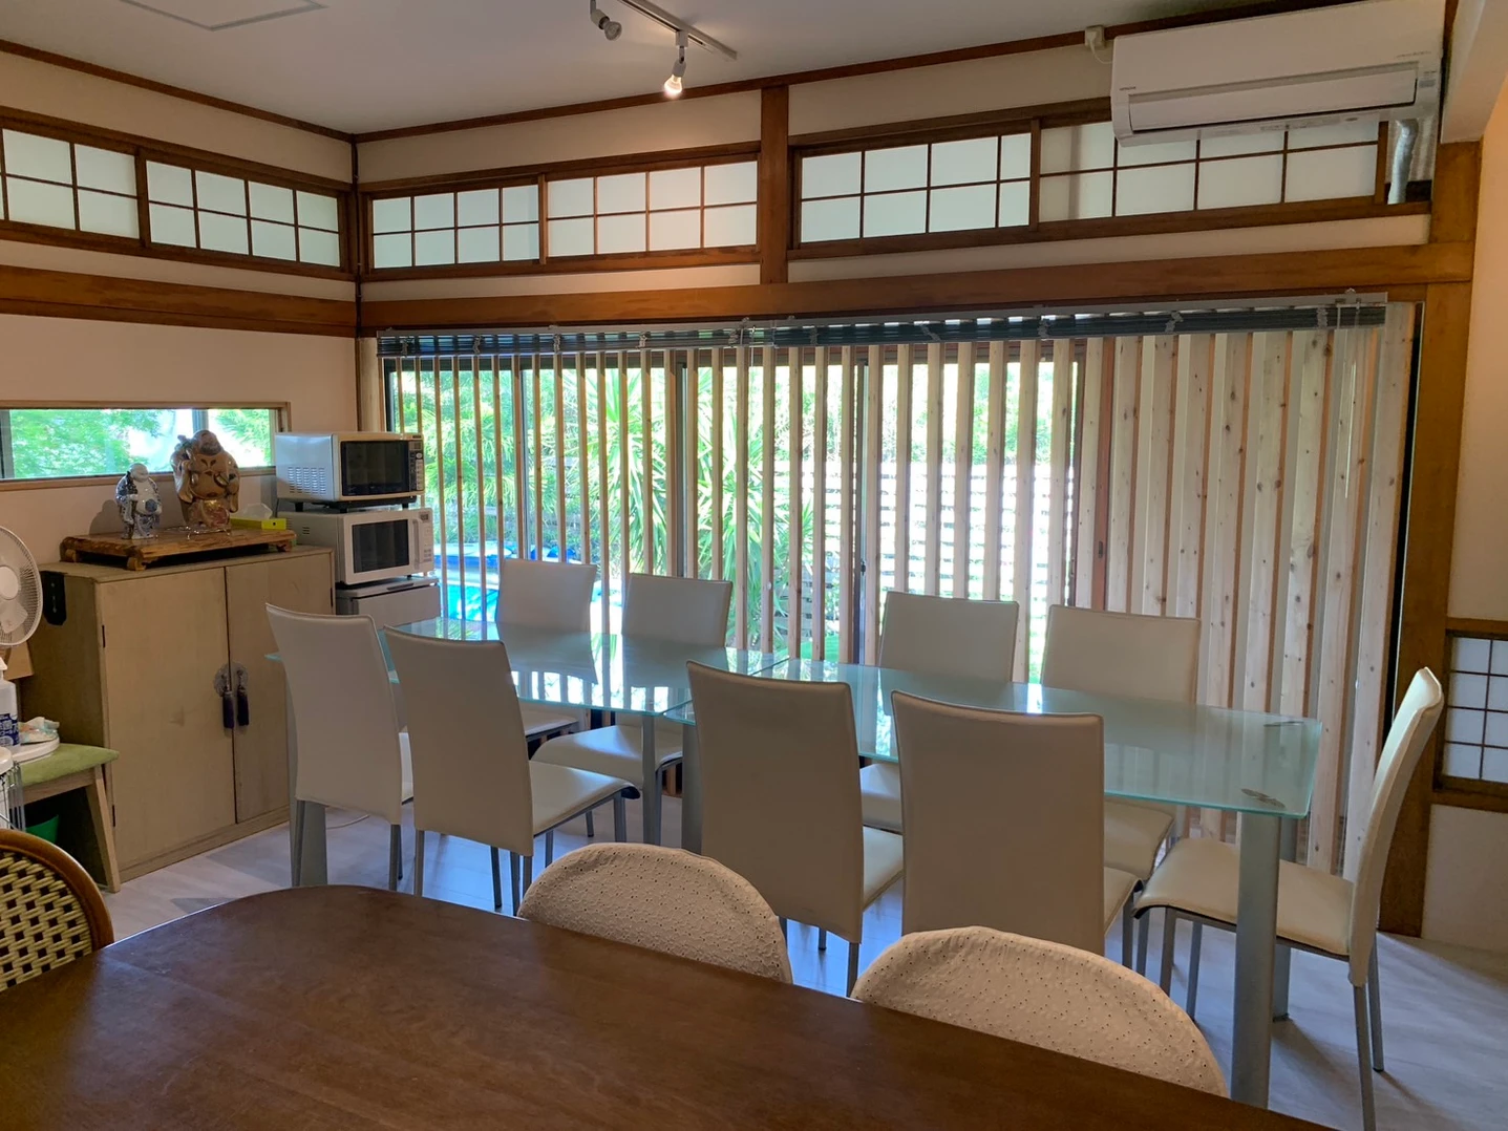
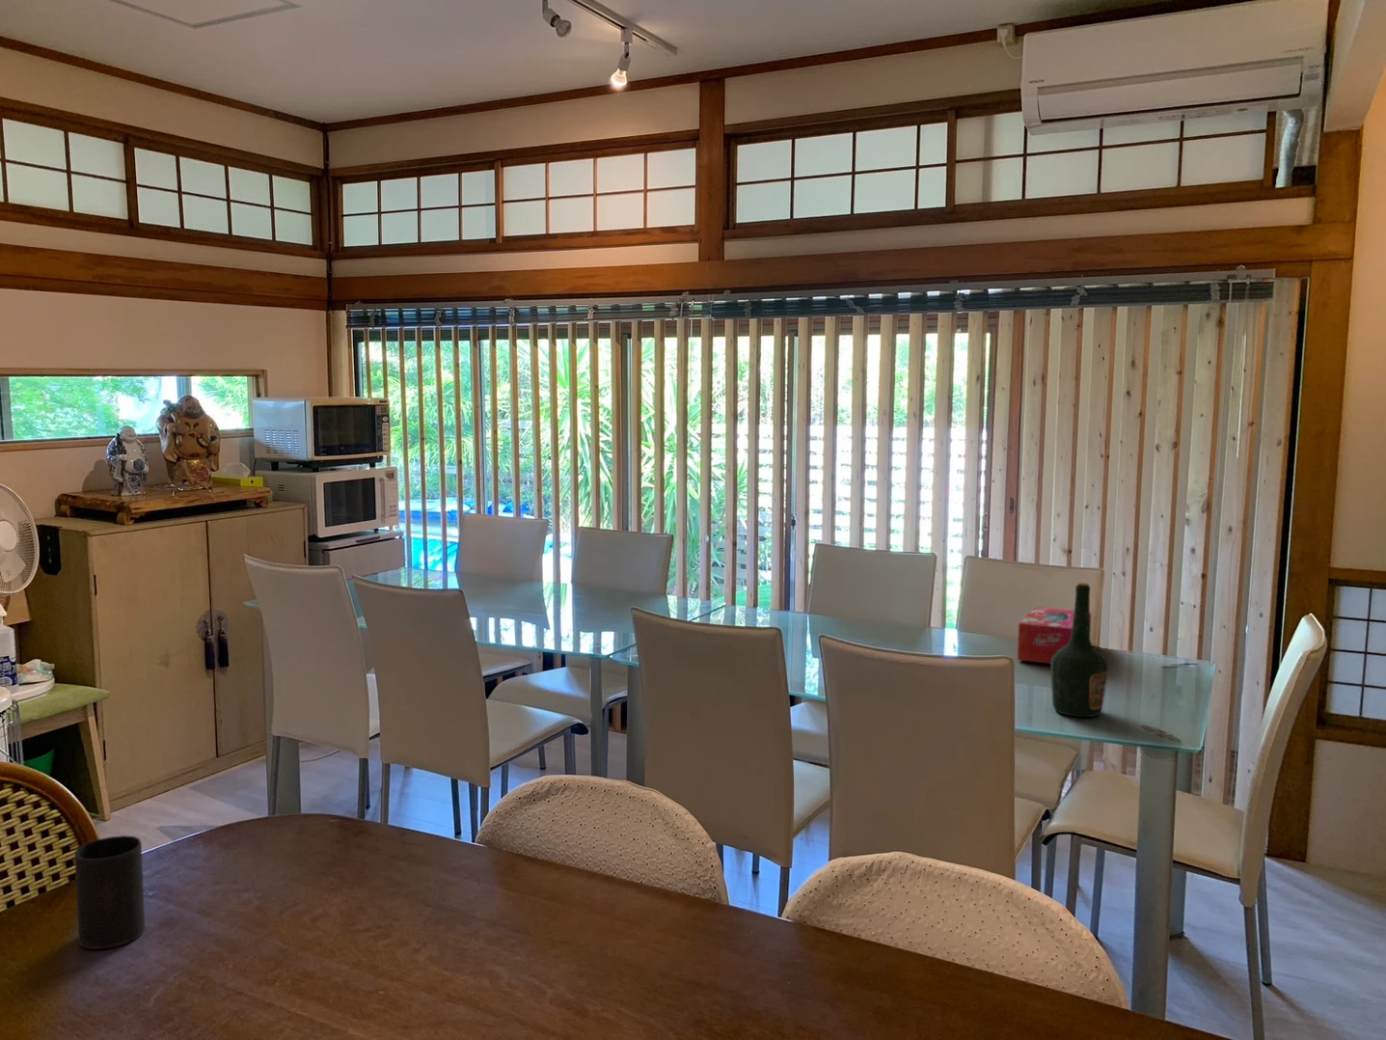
+ bottle (1079, 648)
+ tissue box (1055, 635)
+ cup (110, 890)
